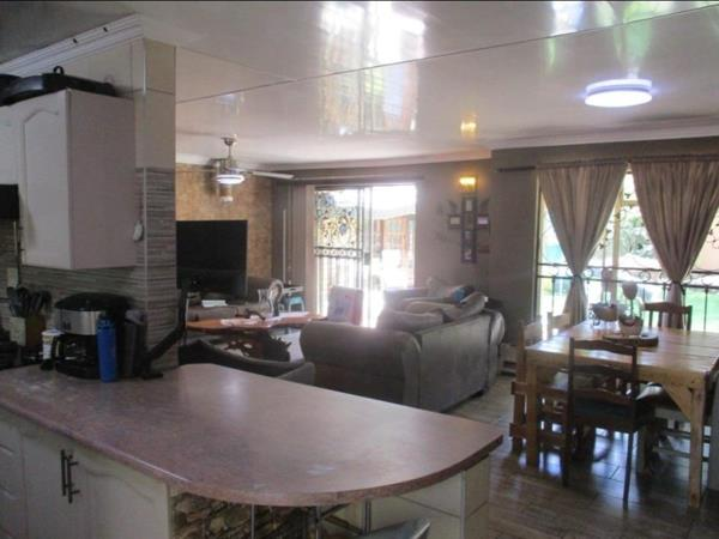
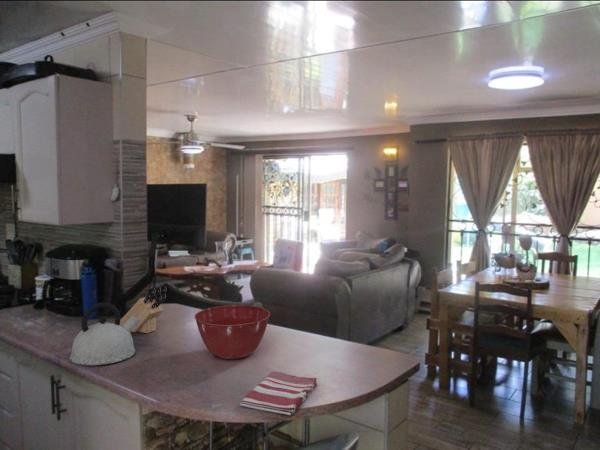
+ knife block (142, 307)
+ kettle (106, 328)
+ mixing bowl (232, 333)
+ dish towel (280, 390)
